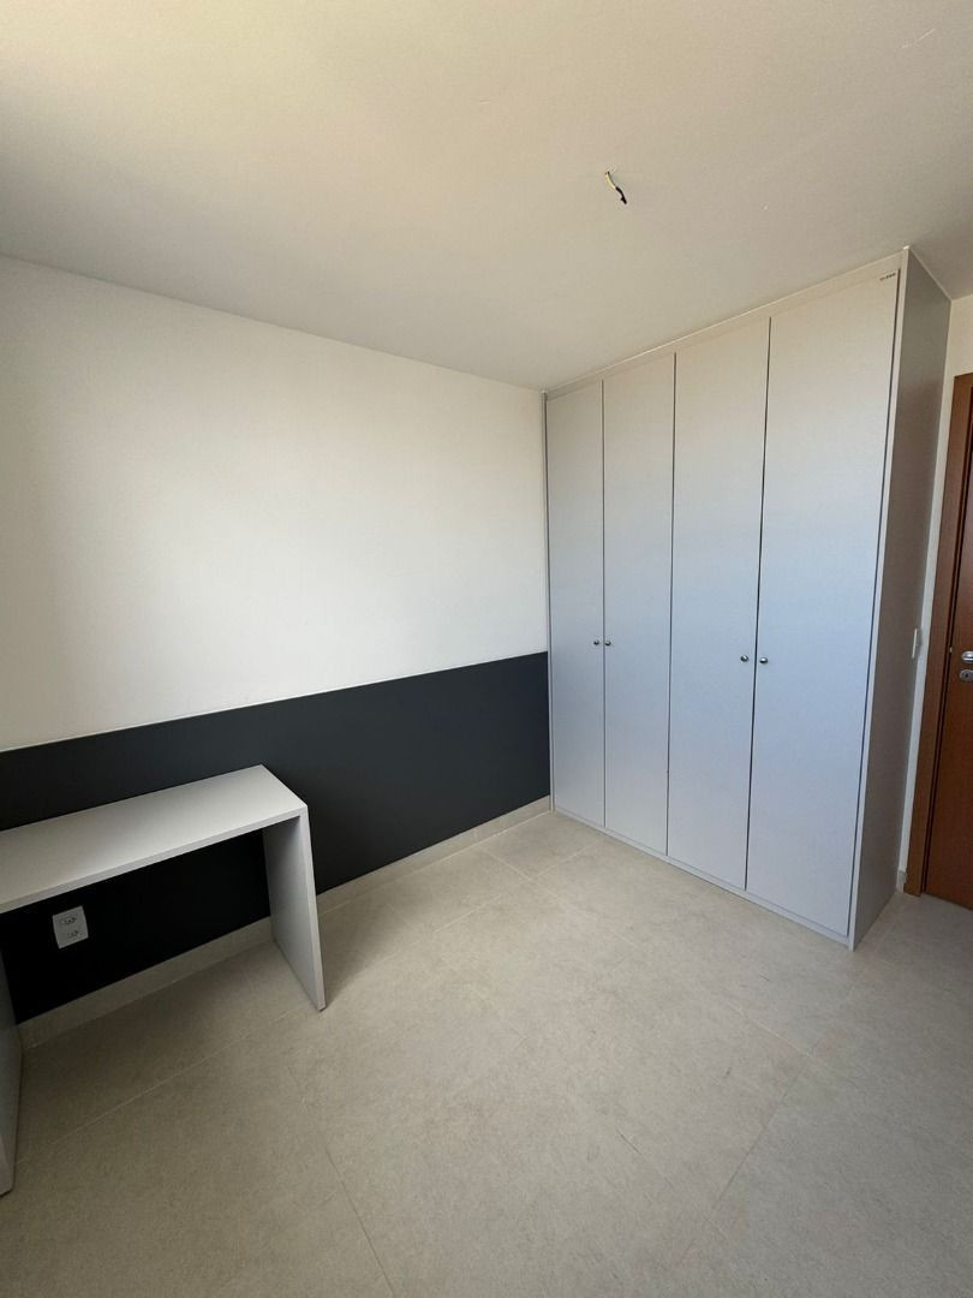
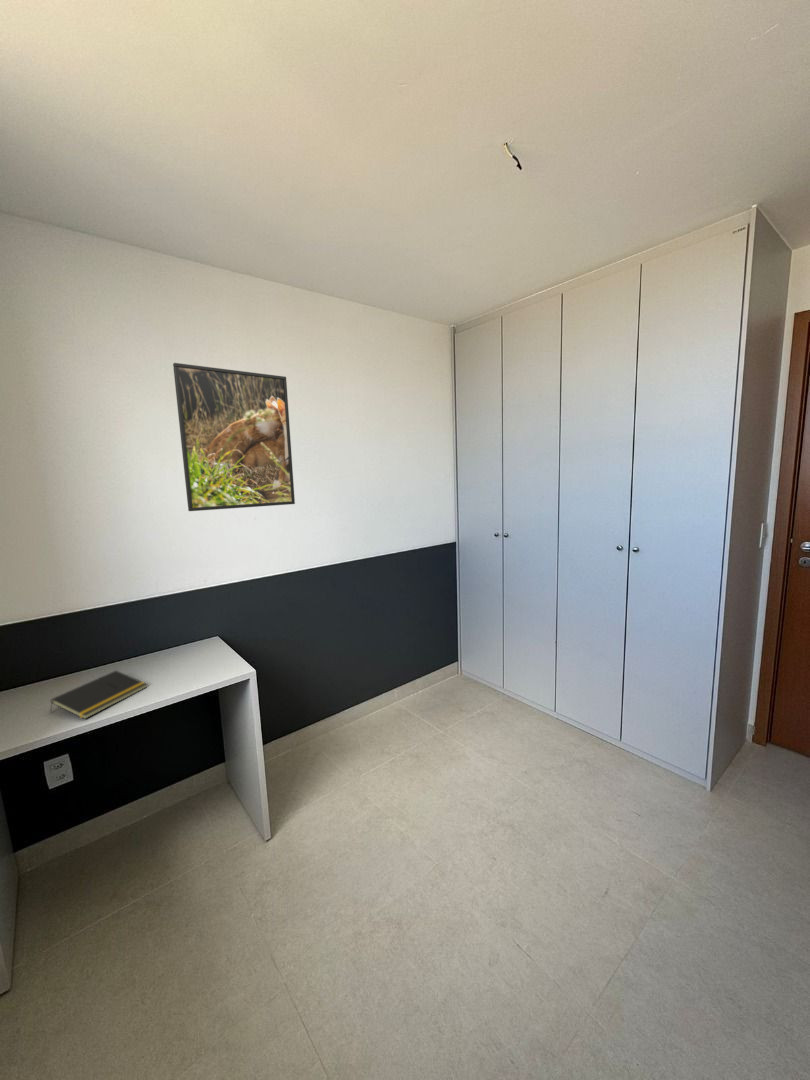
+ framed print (239, 440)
+ notepad (101, 692)
